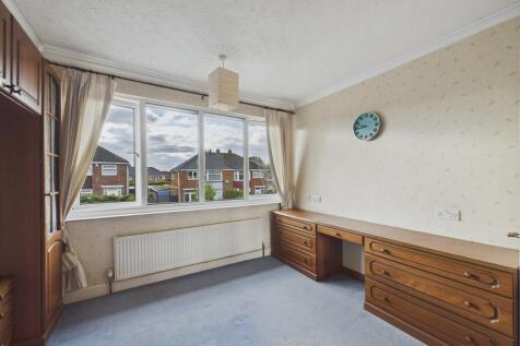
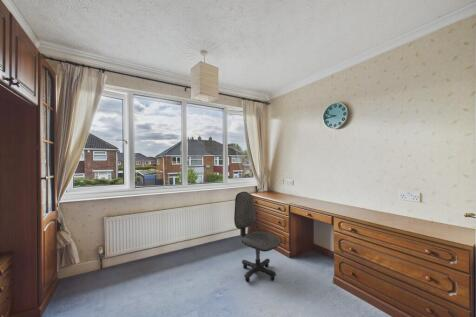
+ office chair (258, 233)
